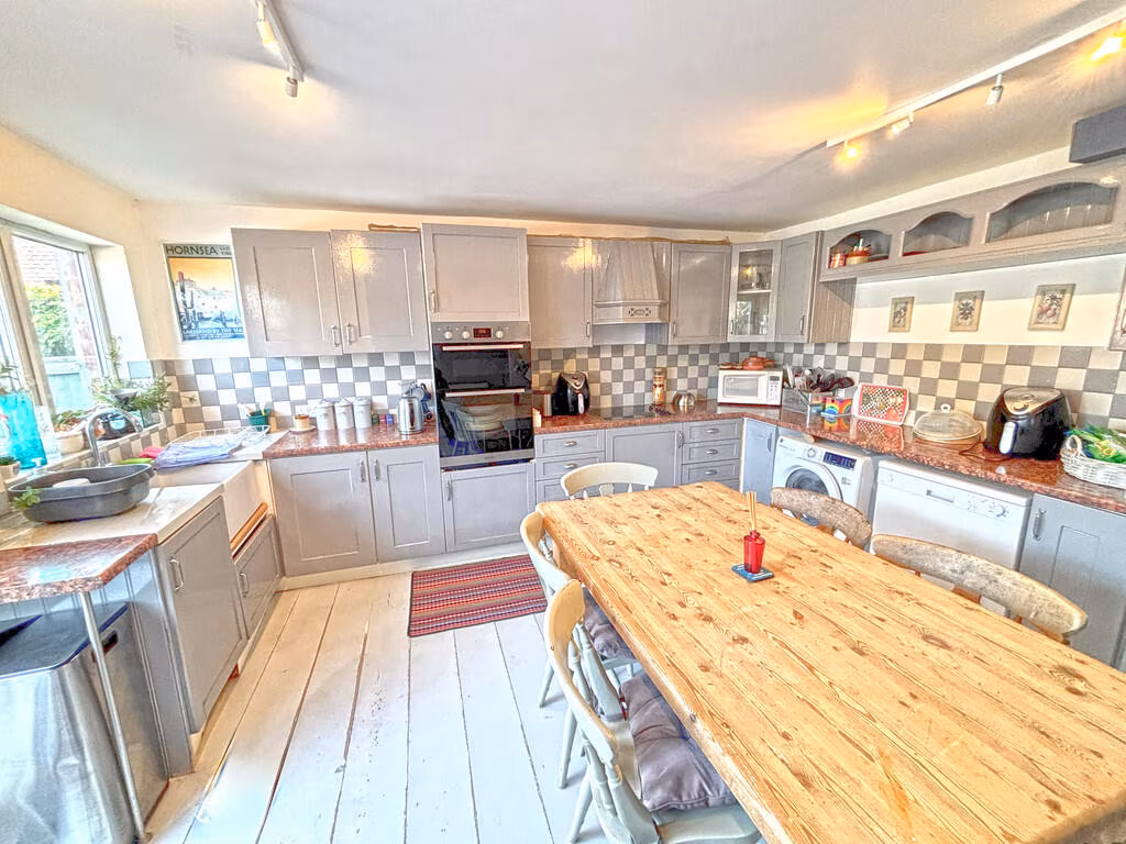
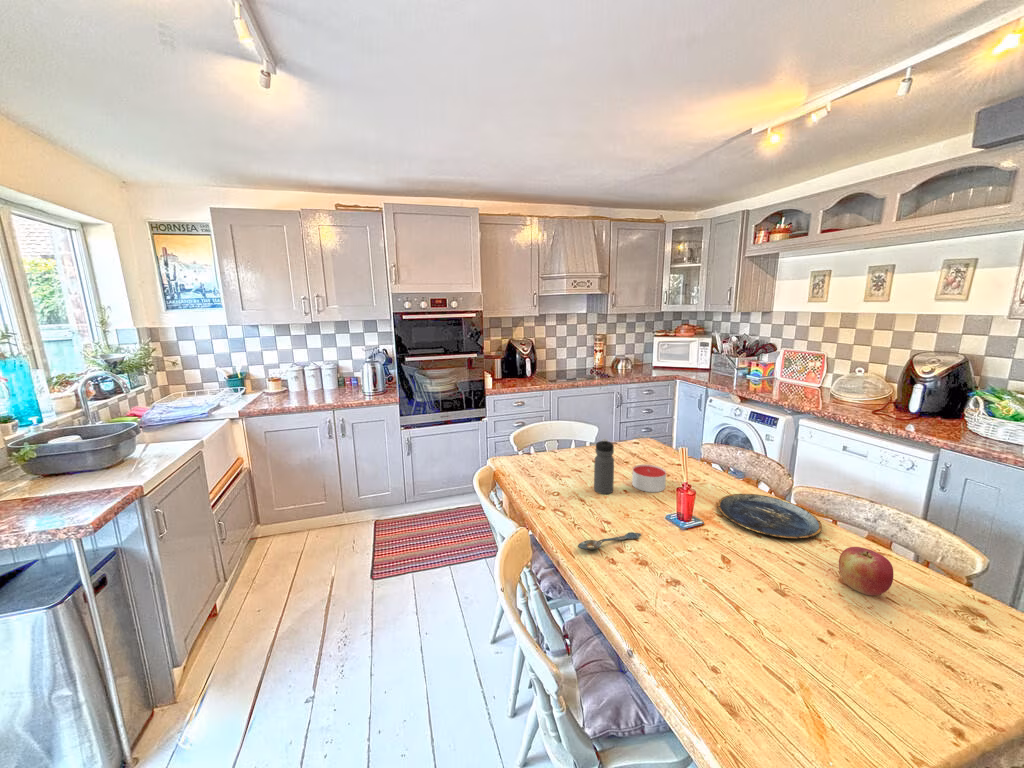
+ water bottle (604, 465)
+ apple (864, 570)
+ candle (648, 477)
+ spoon (610, 540)
+ plate (766, 515)
